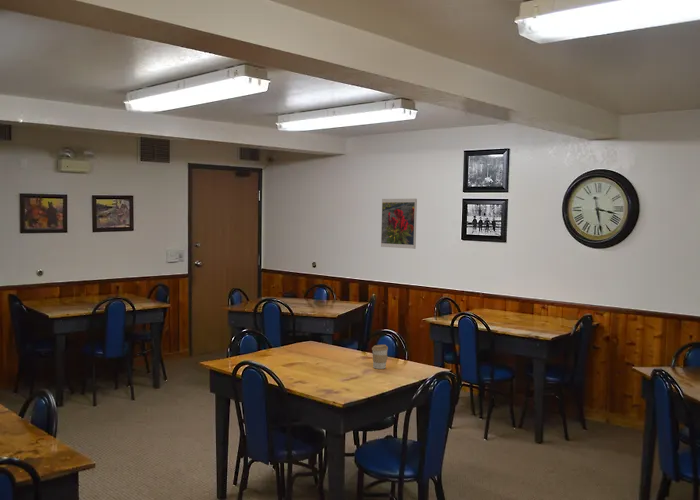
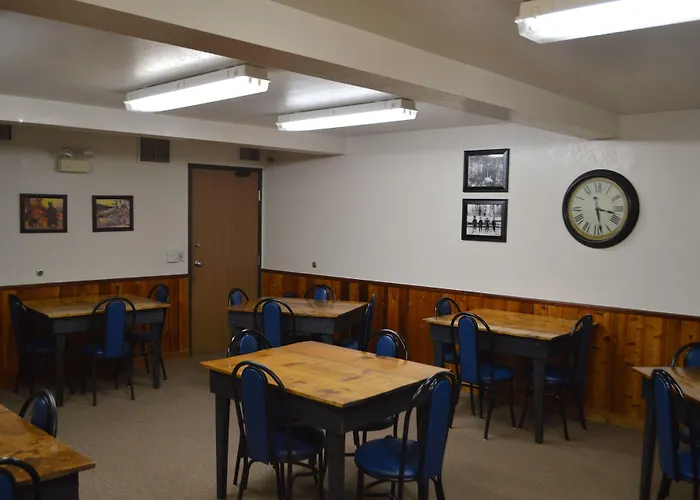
- coffee cup (379, 356)
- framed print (398, 223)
